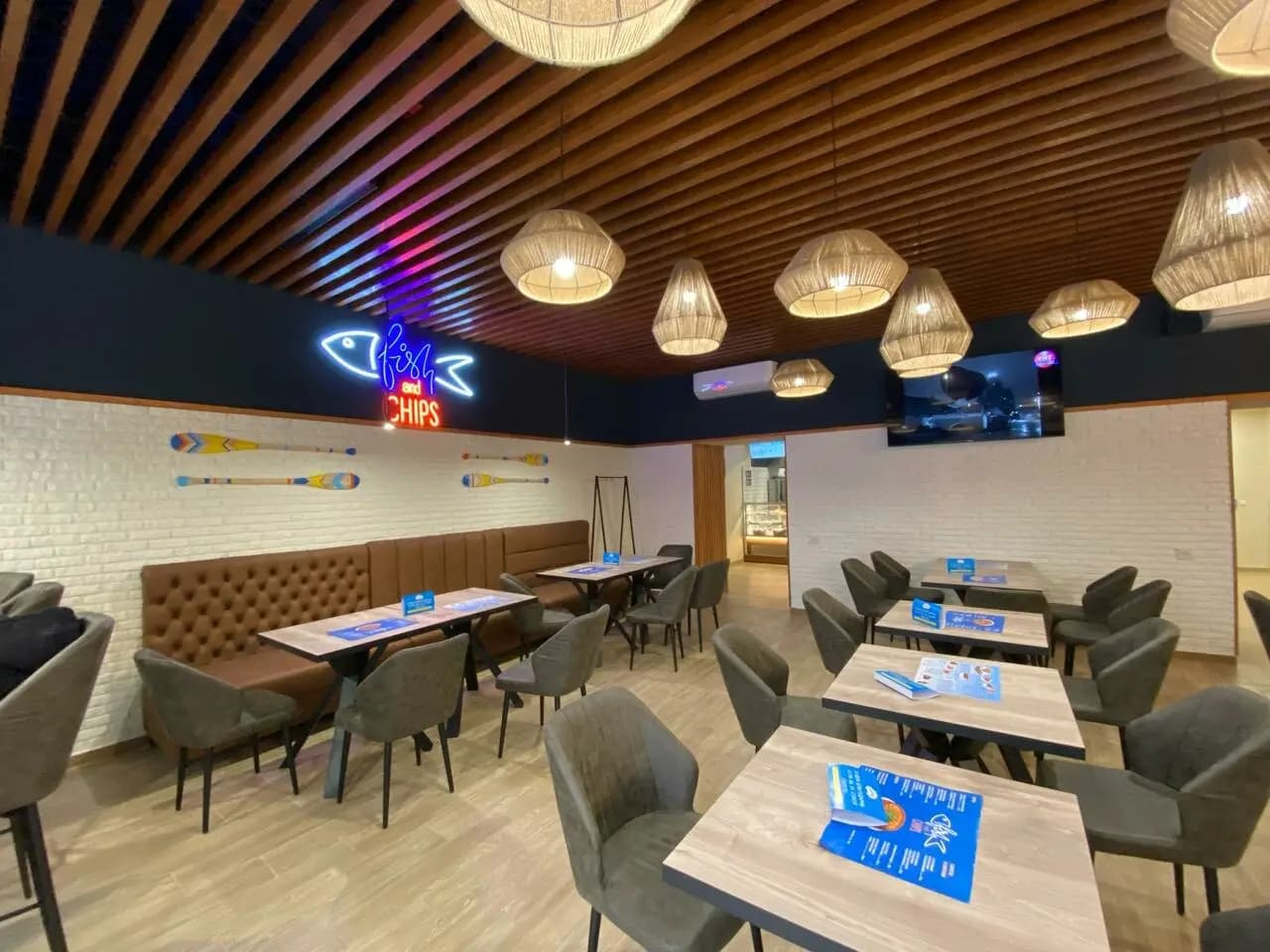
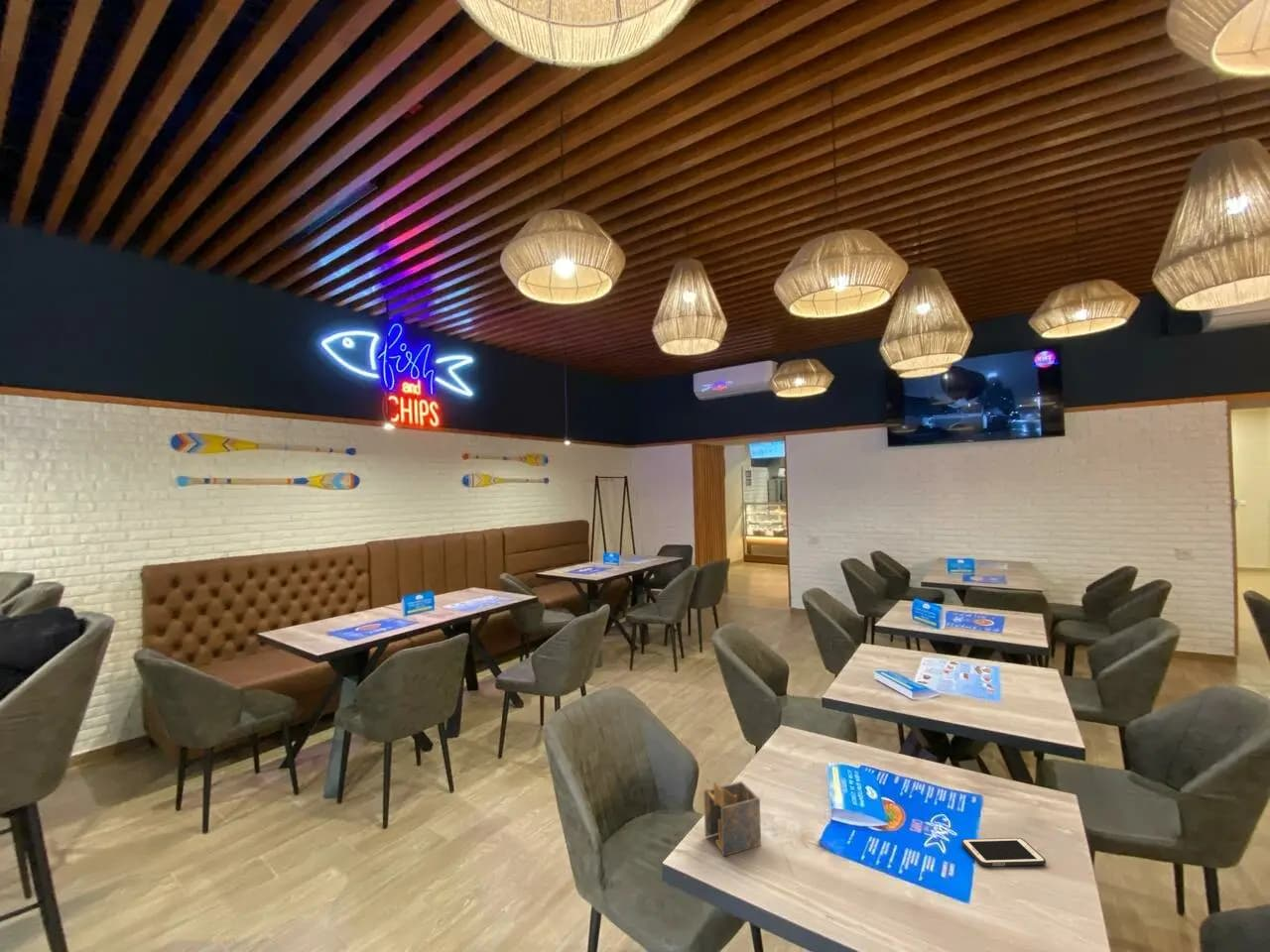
+ cell phone (1002, 852)
+ napkin holder (731, 809)
